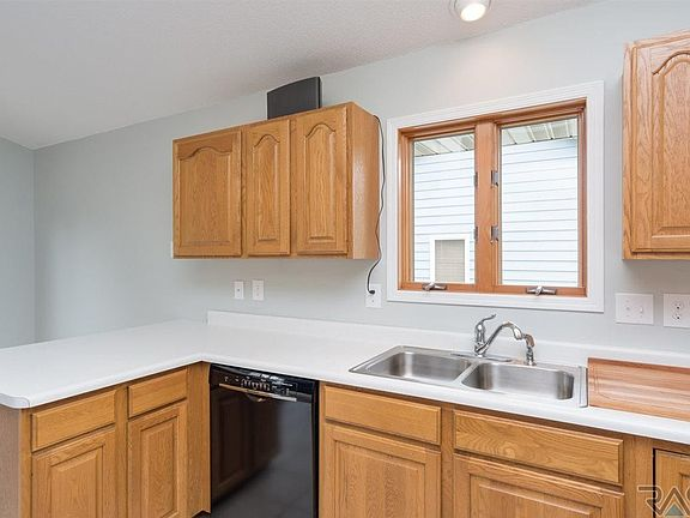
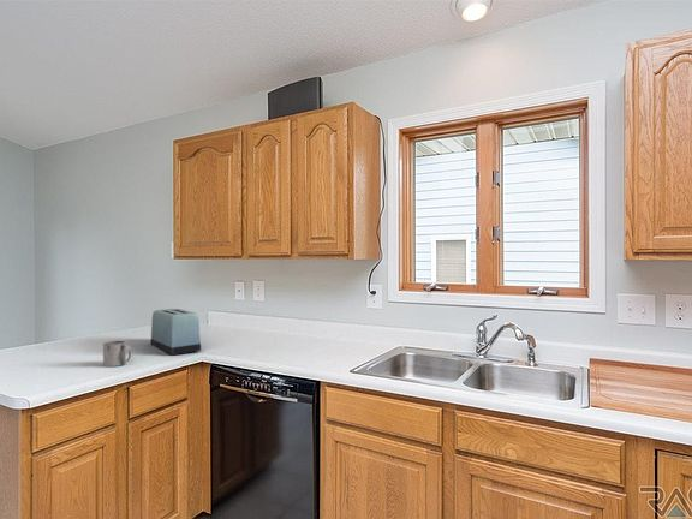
+ toaster (174, 329)
+ mug (118, 353)
